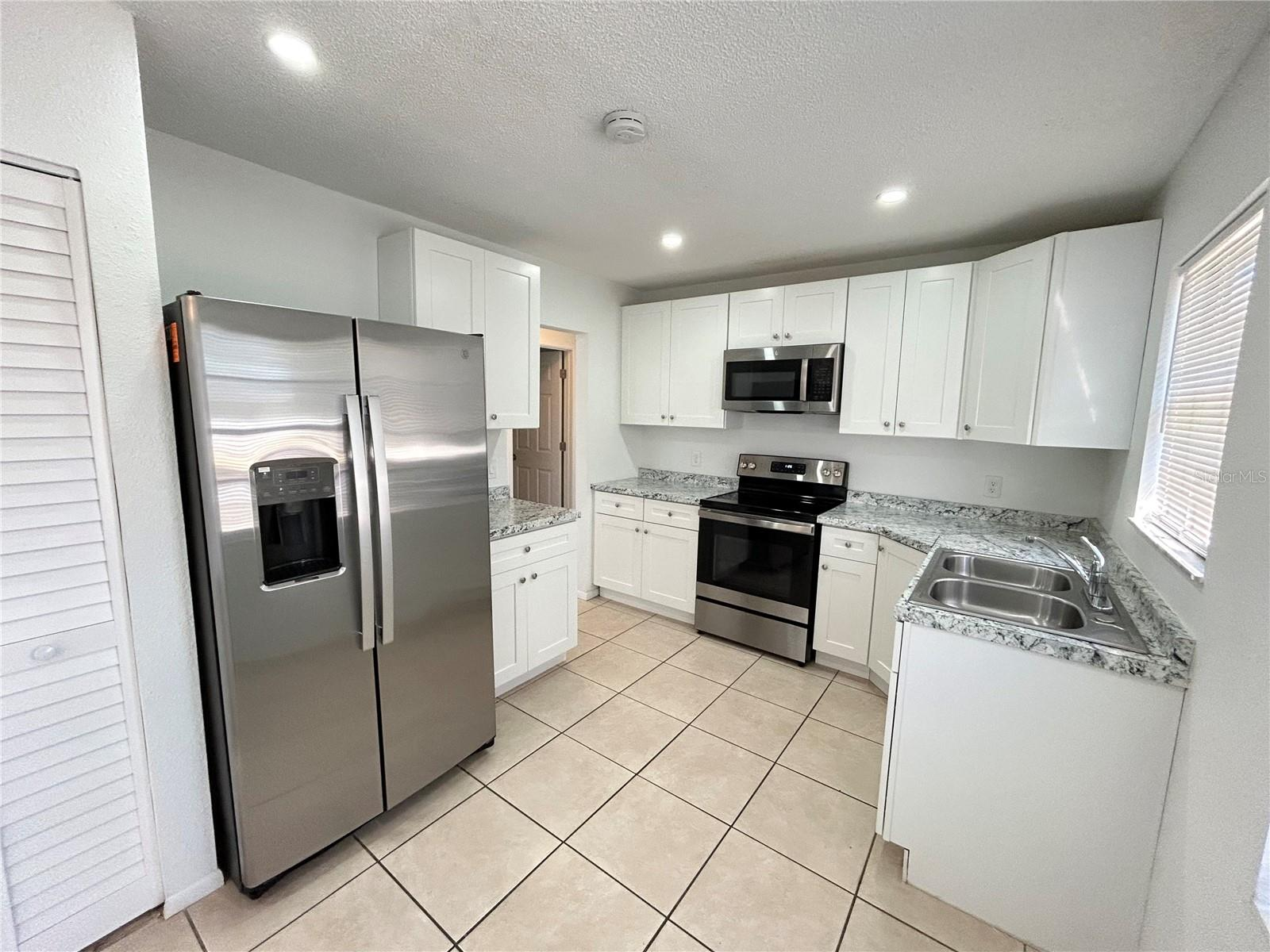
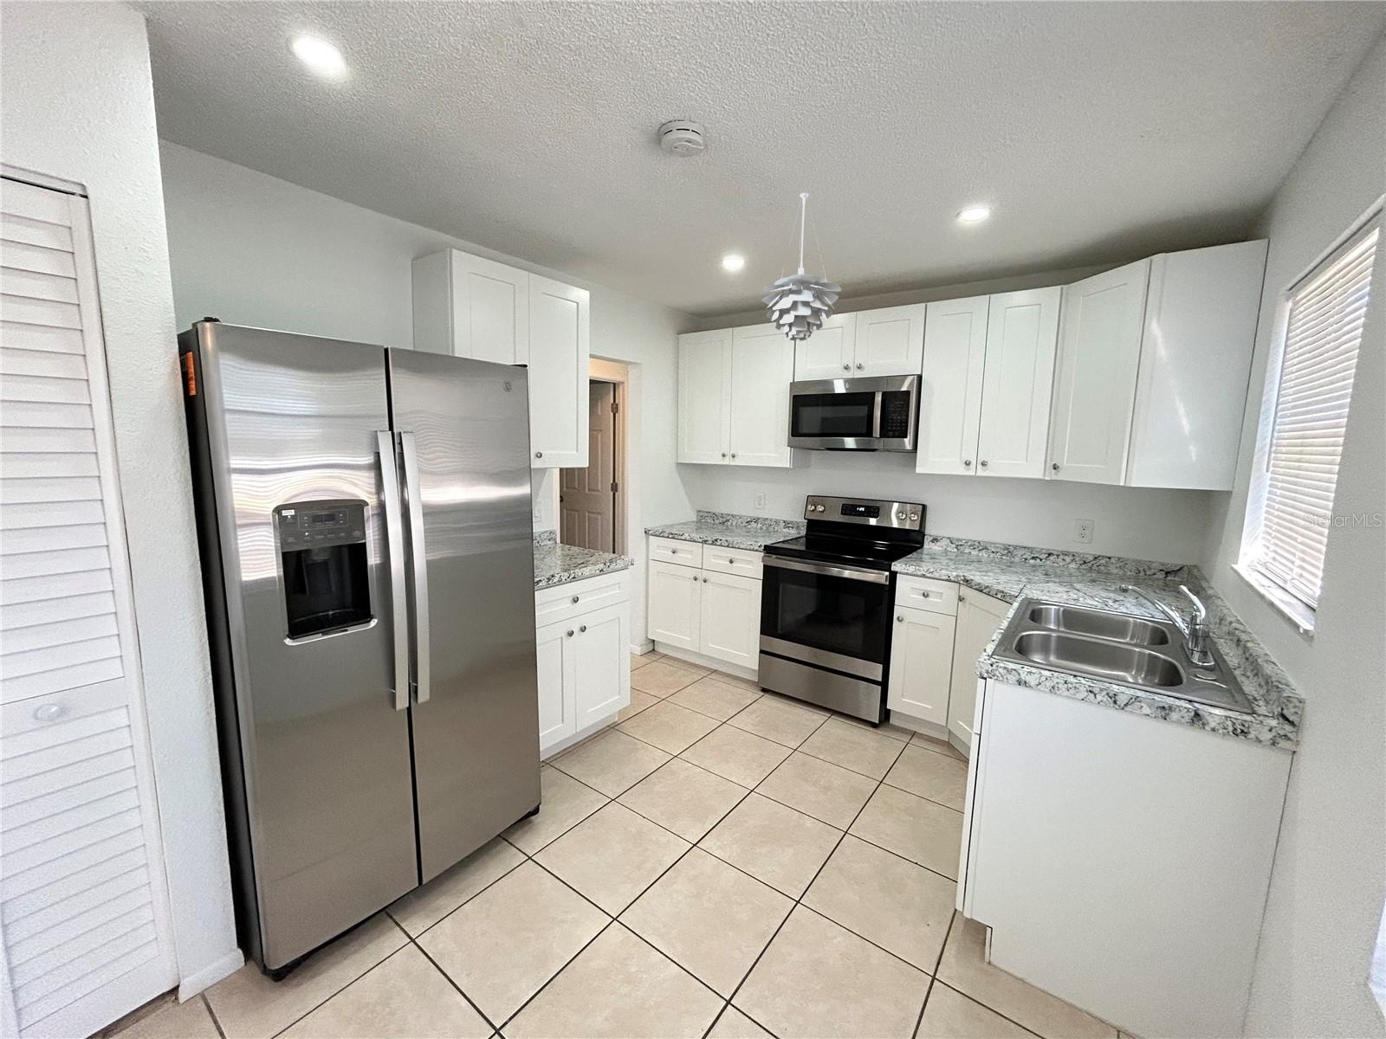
+ pendant light (801, 267)
